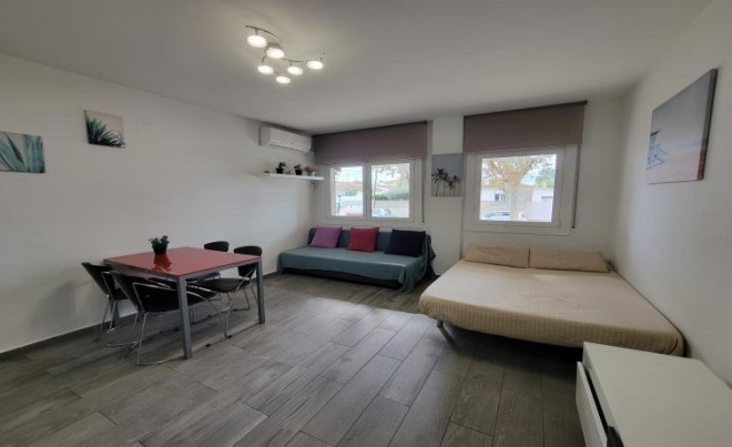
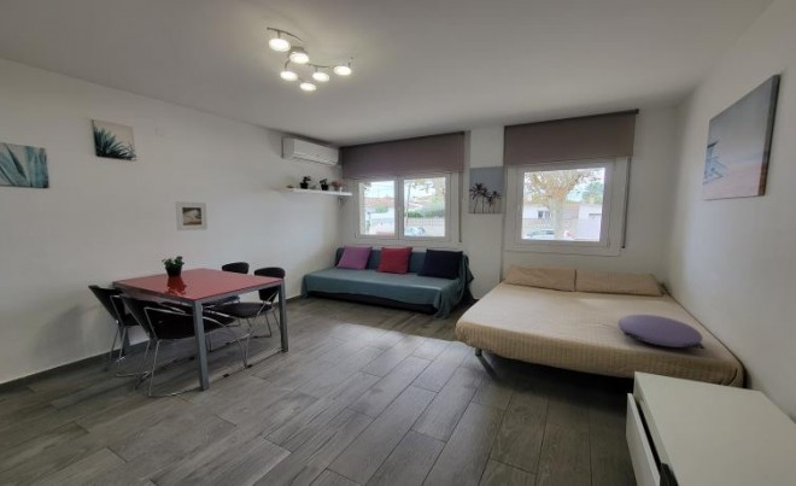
+ cushion (657, 329)
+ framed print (192, 216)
